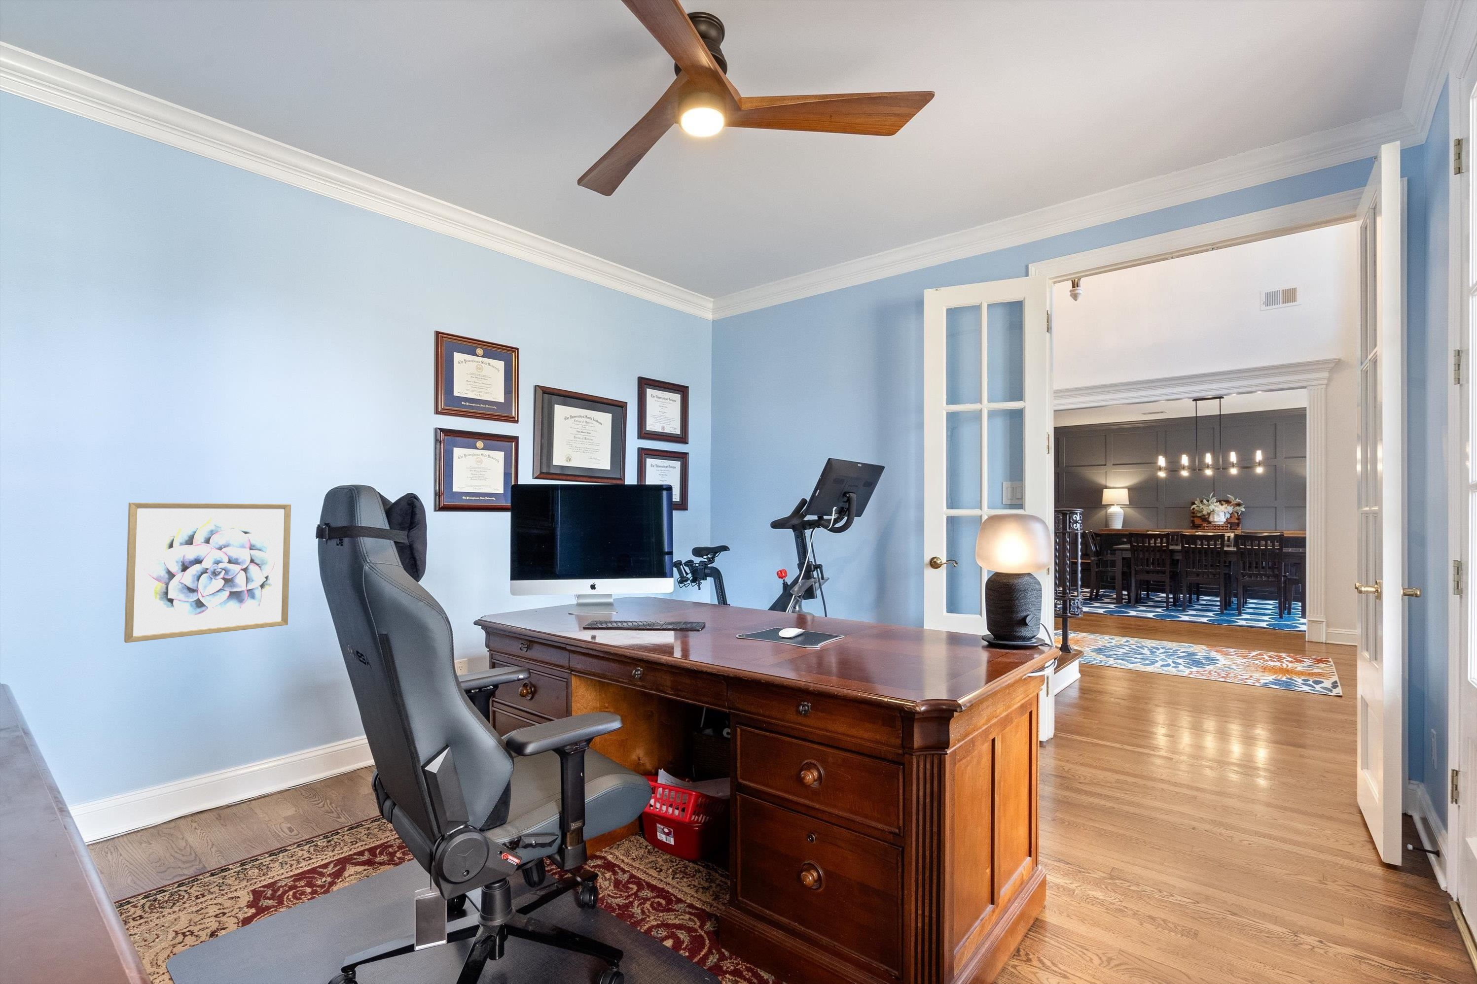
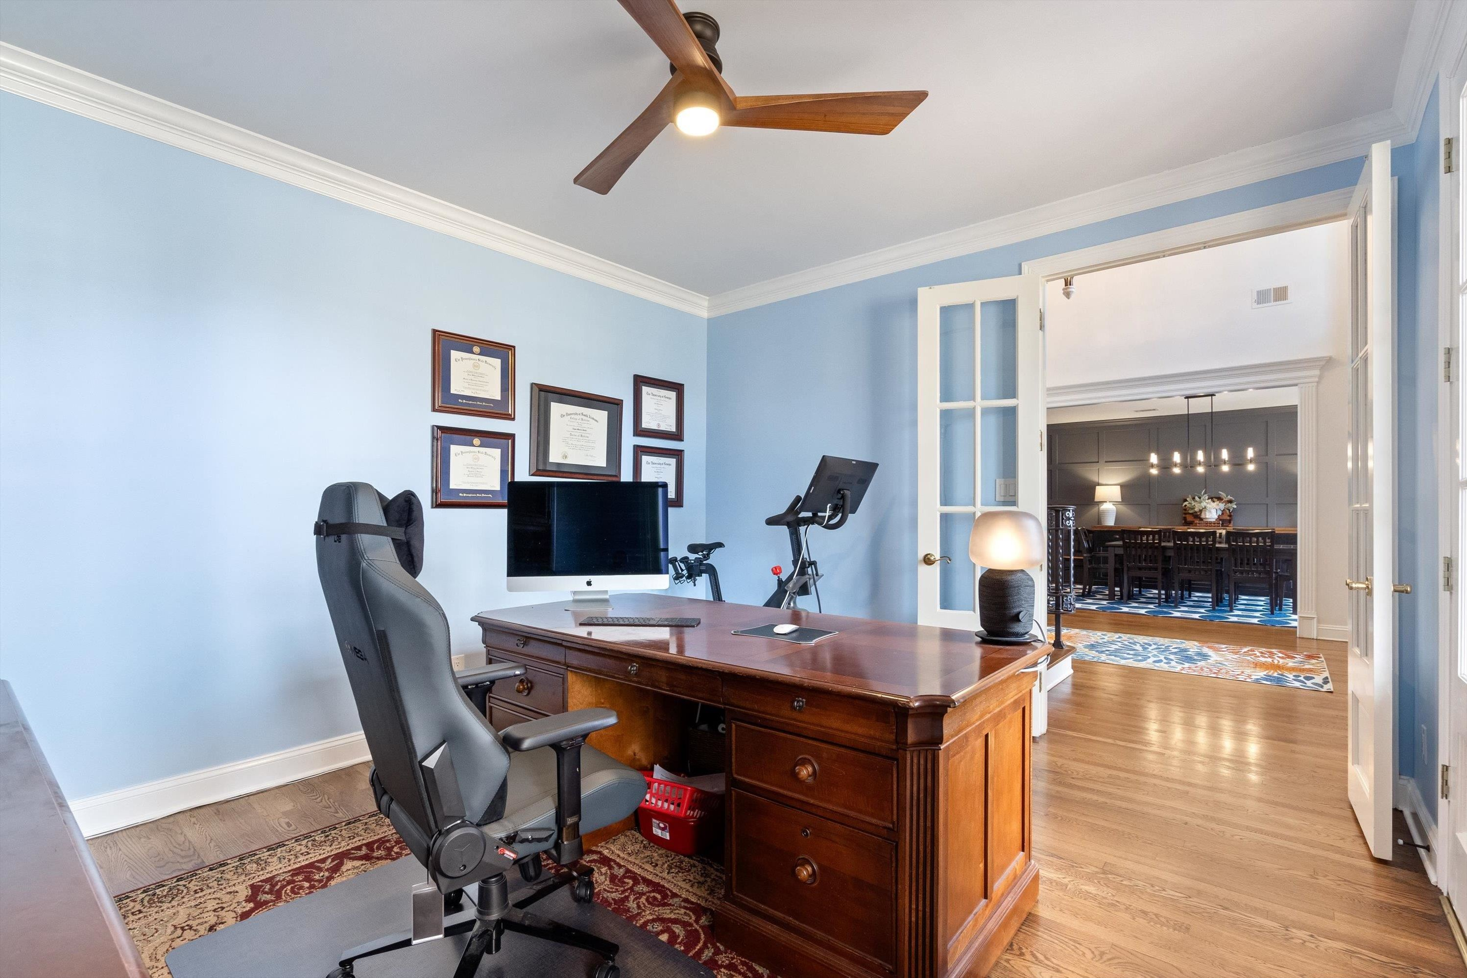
- wall art (213, 568)
